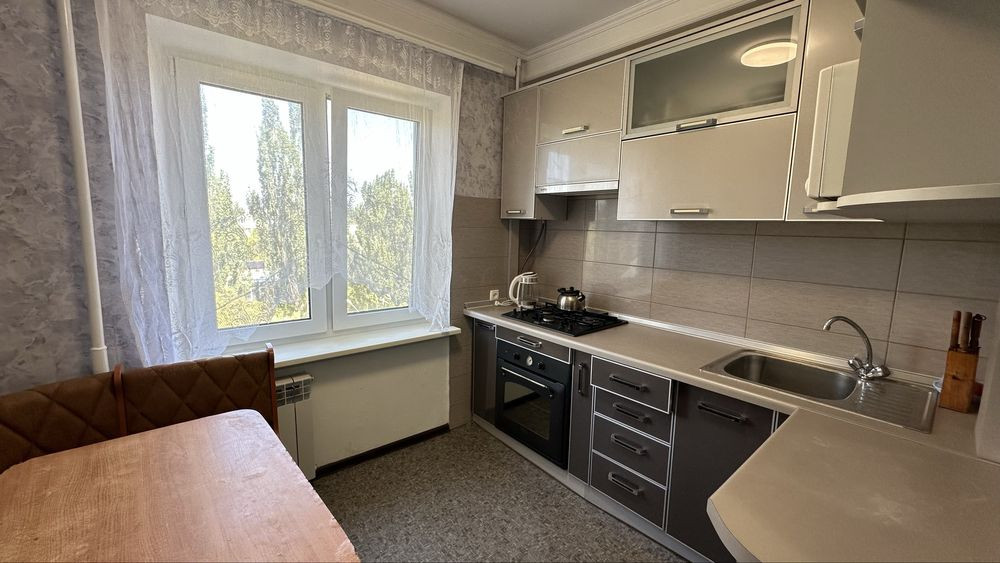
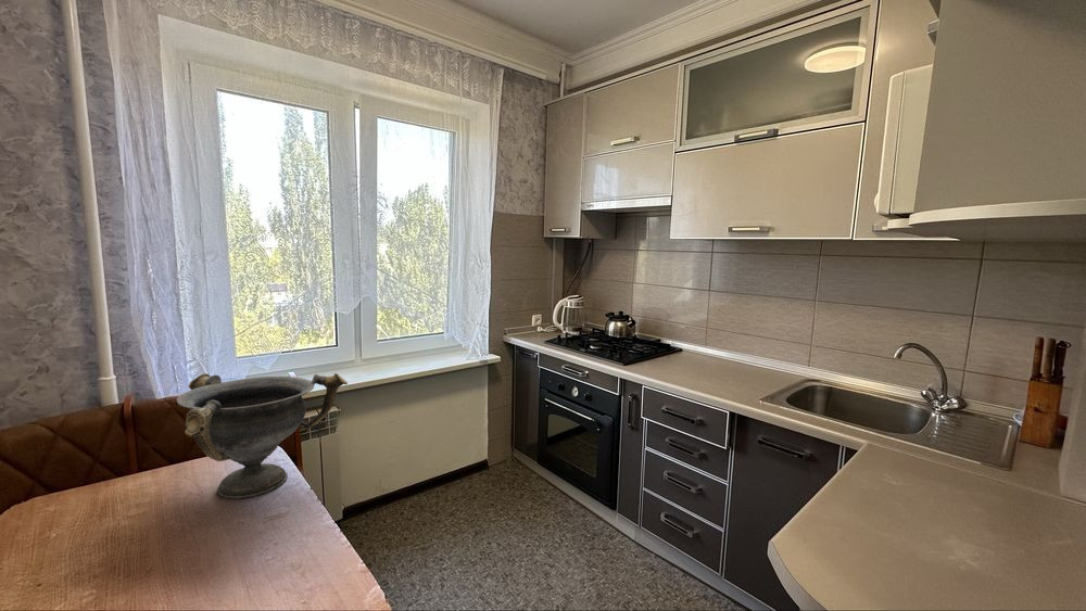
+ decorative bowl (237, 436)
